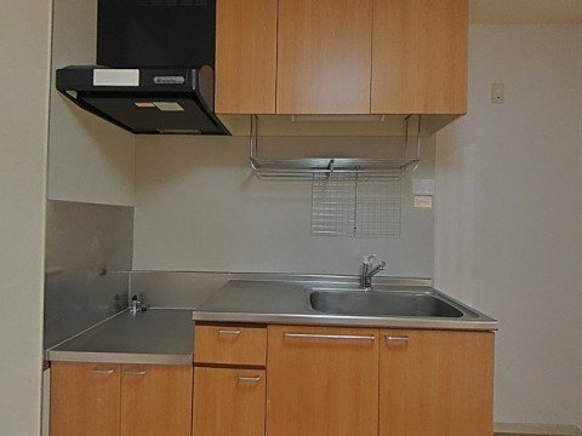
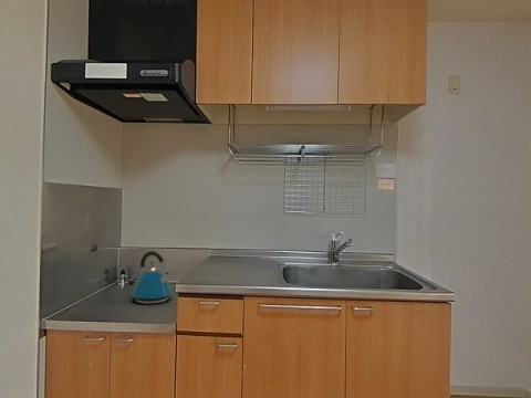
+ kettle (152, 274)
